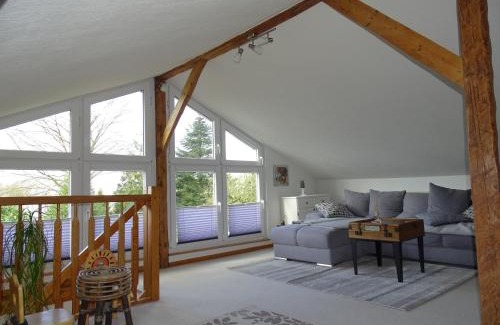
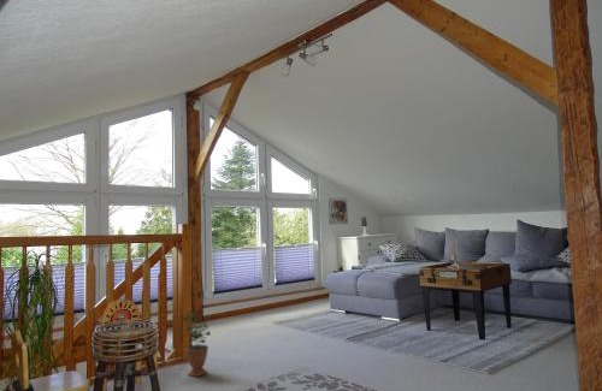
+ potted plant (195, 342)
